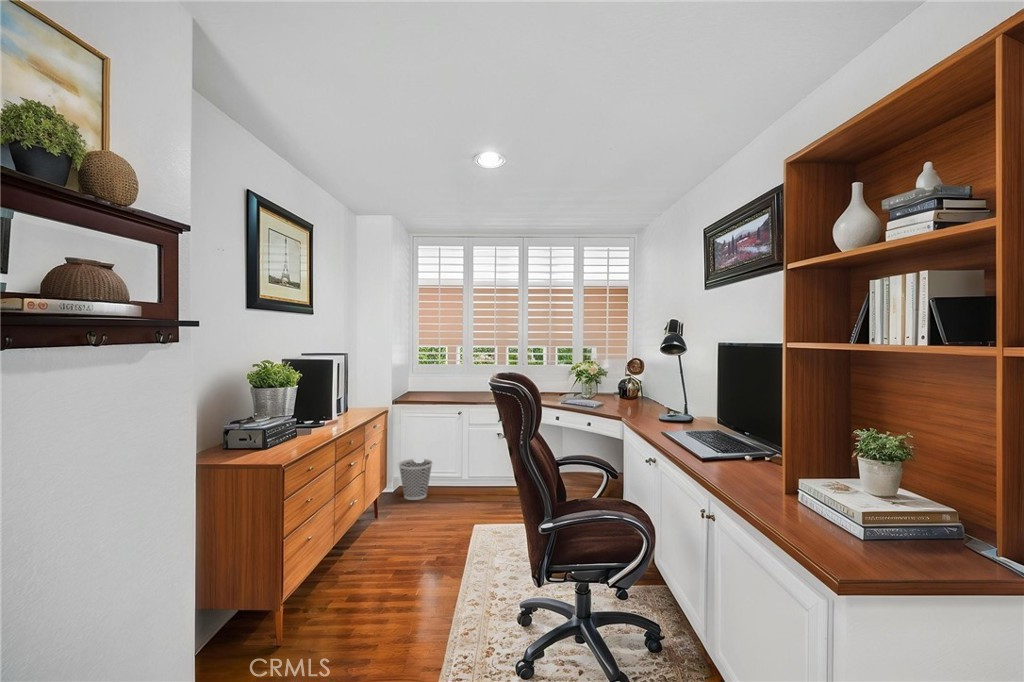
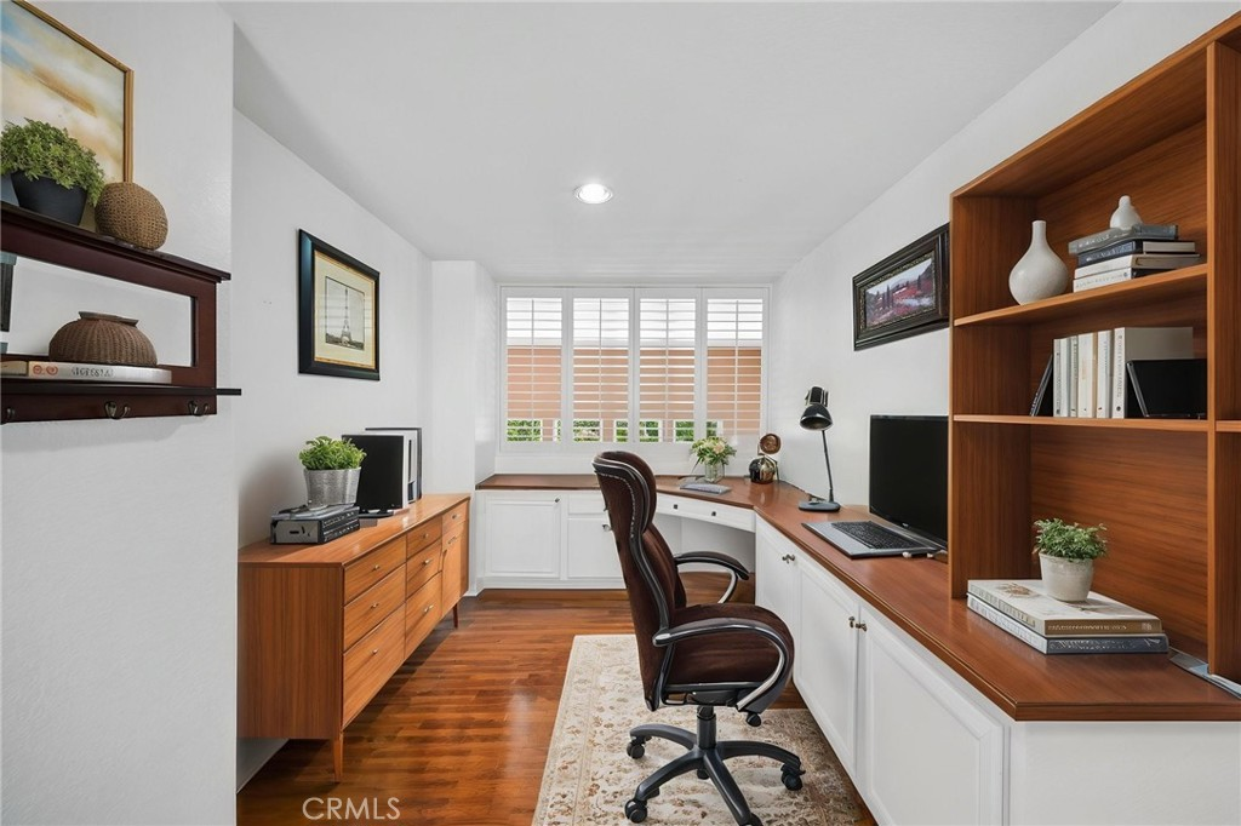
- wastebasket (415, 479)
